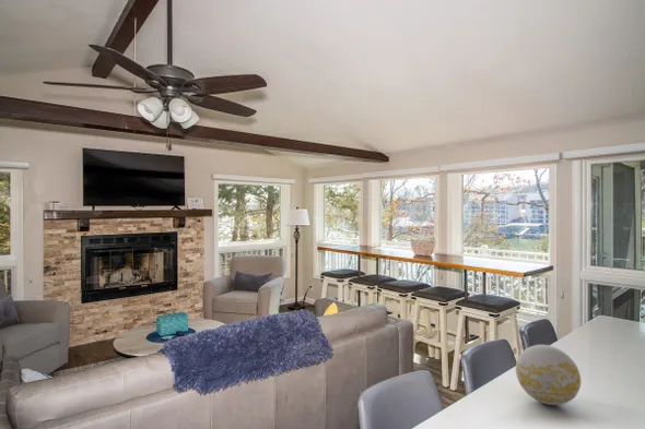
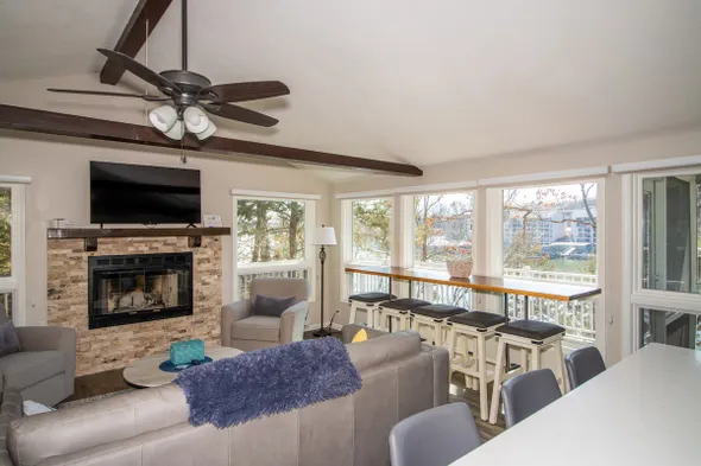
- decorative ball (547, 373)
